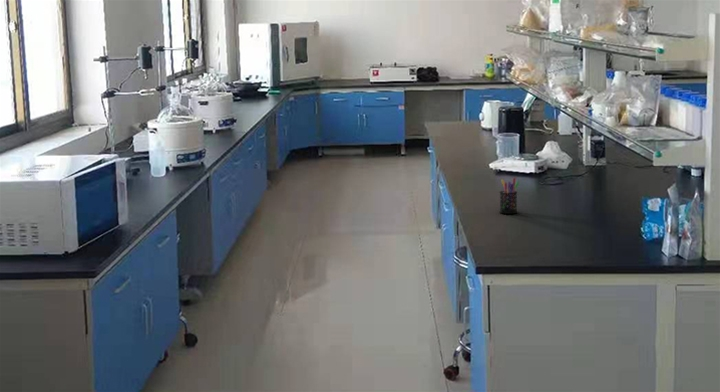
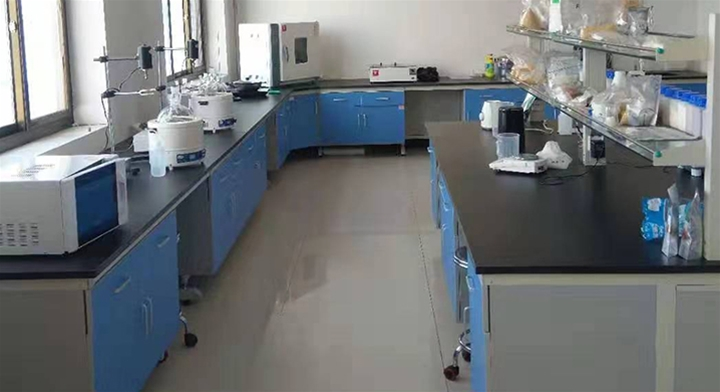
- pen holder (510, 194)
